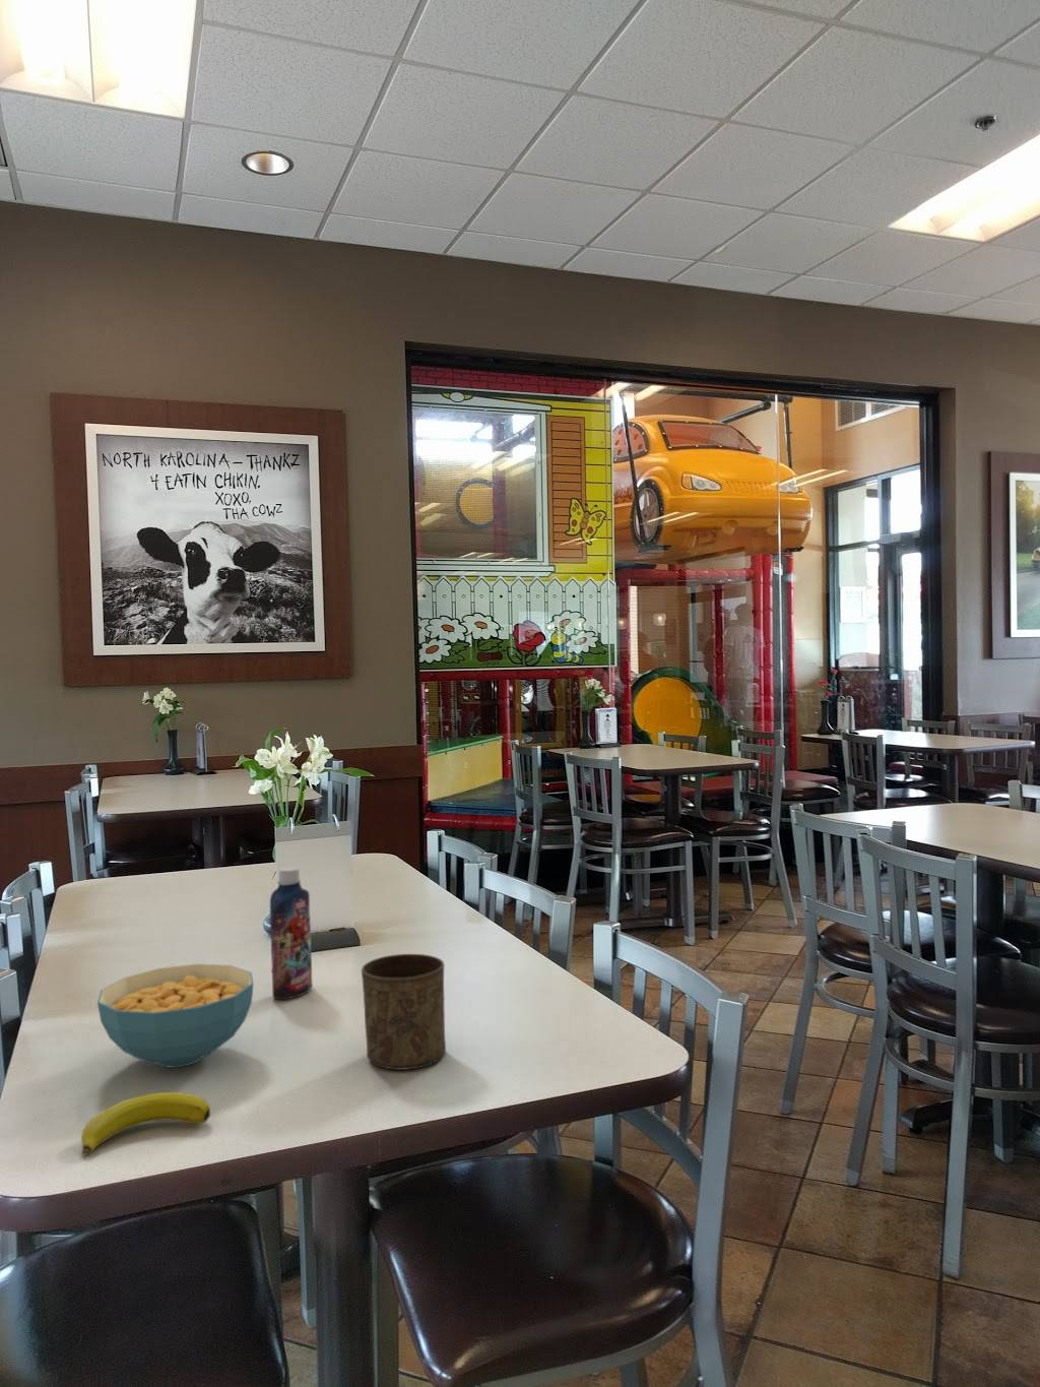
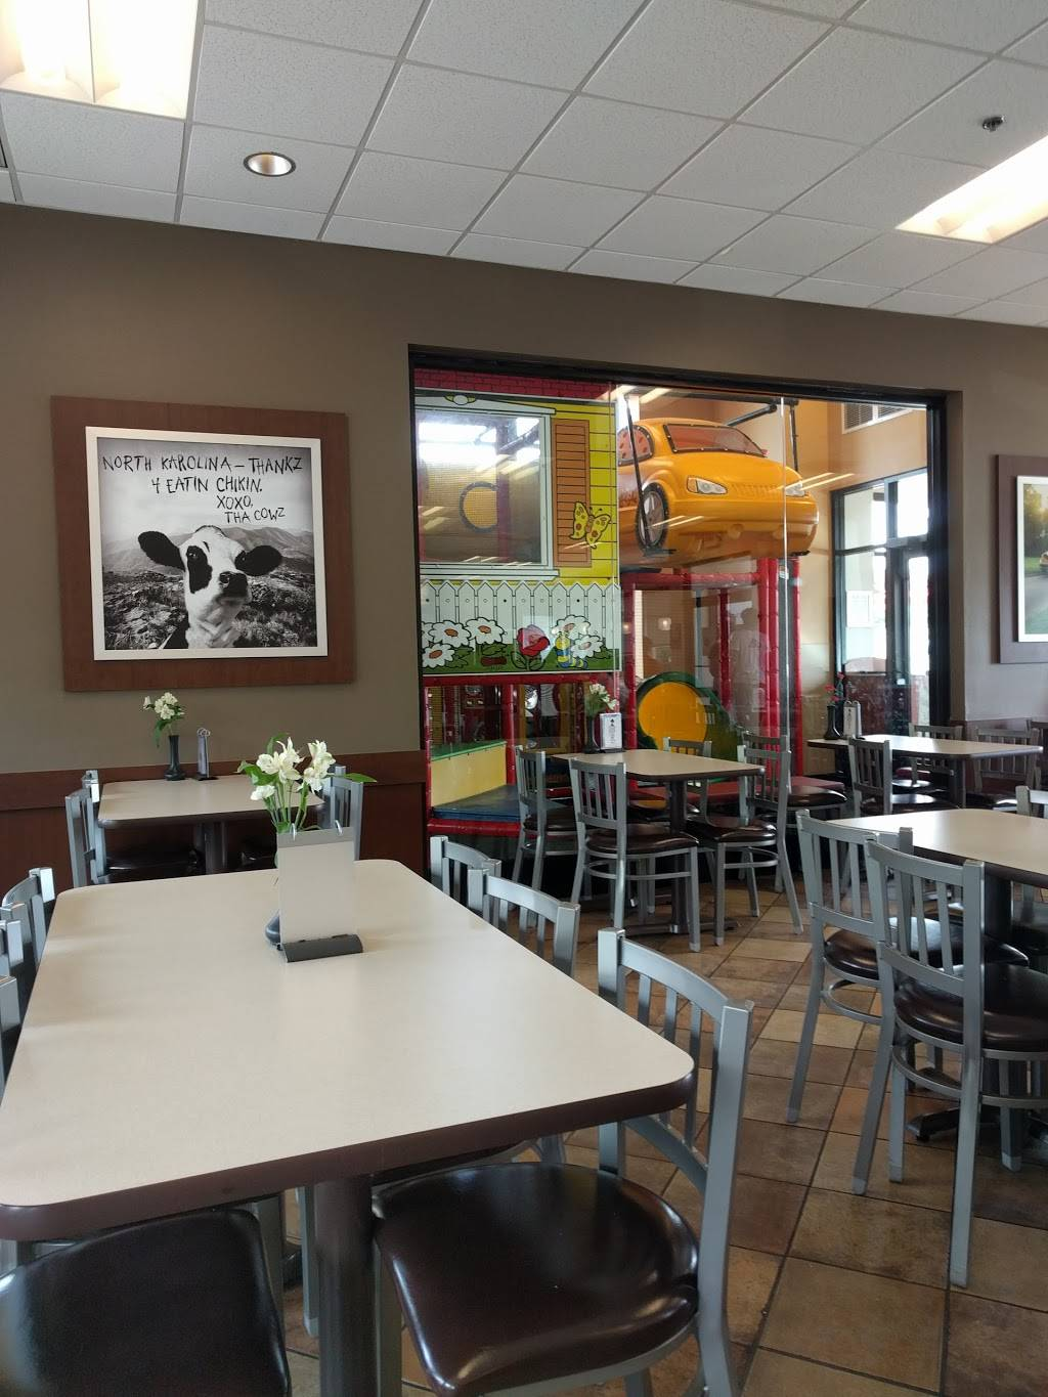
- cereal bowl (179, 1022)
- bottle (291, 931)
- cup (404, 1010)
- banana (143, 1117)
